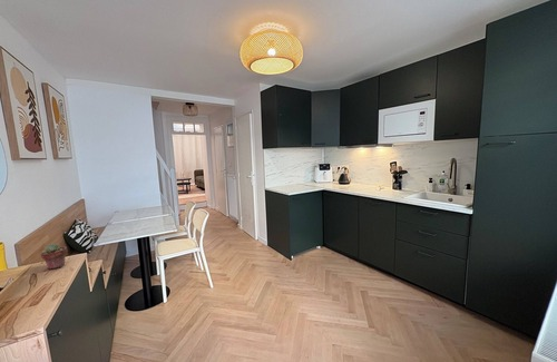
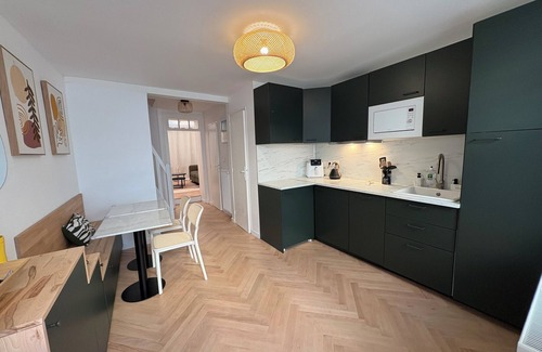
- potted succulent (53, 255)
